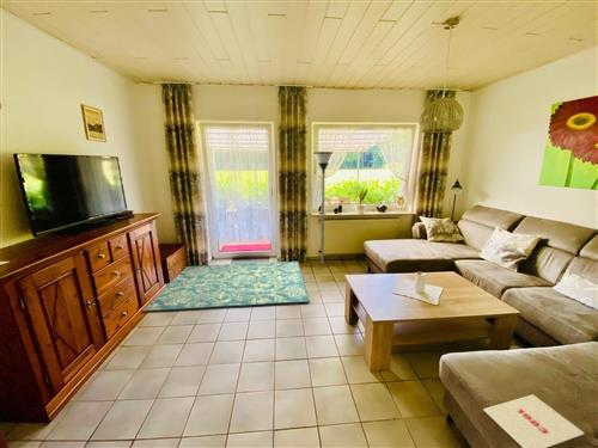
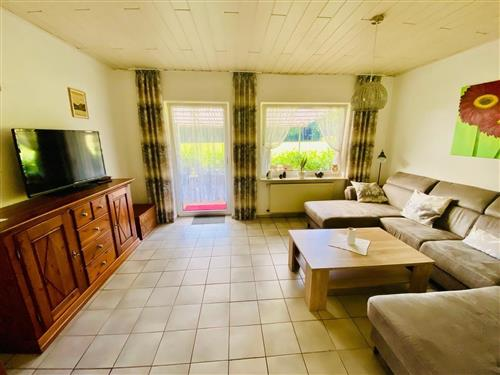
- magazine (531, 421)
- rug (230, 281)
- floor lamp (323, 210)
